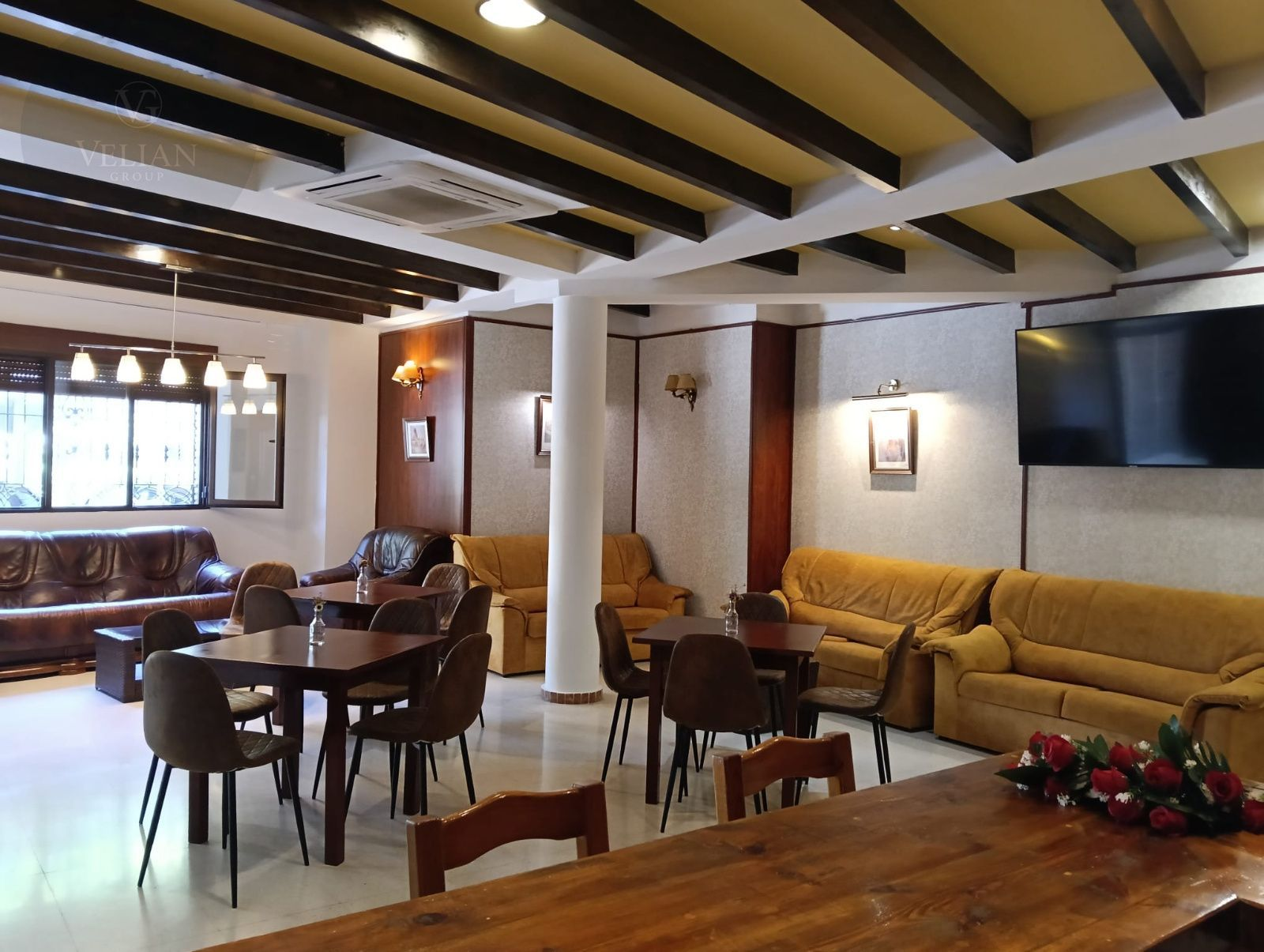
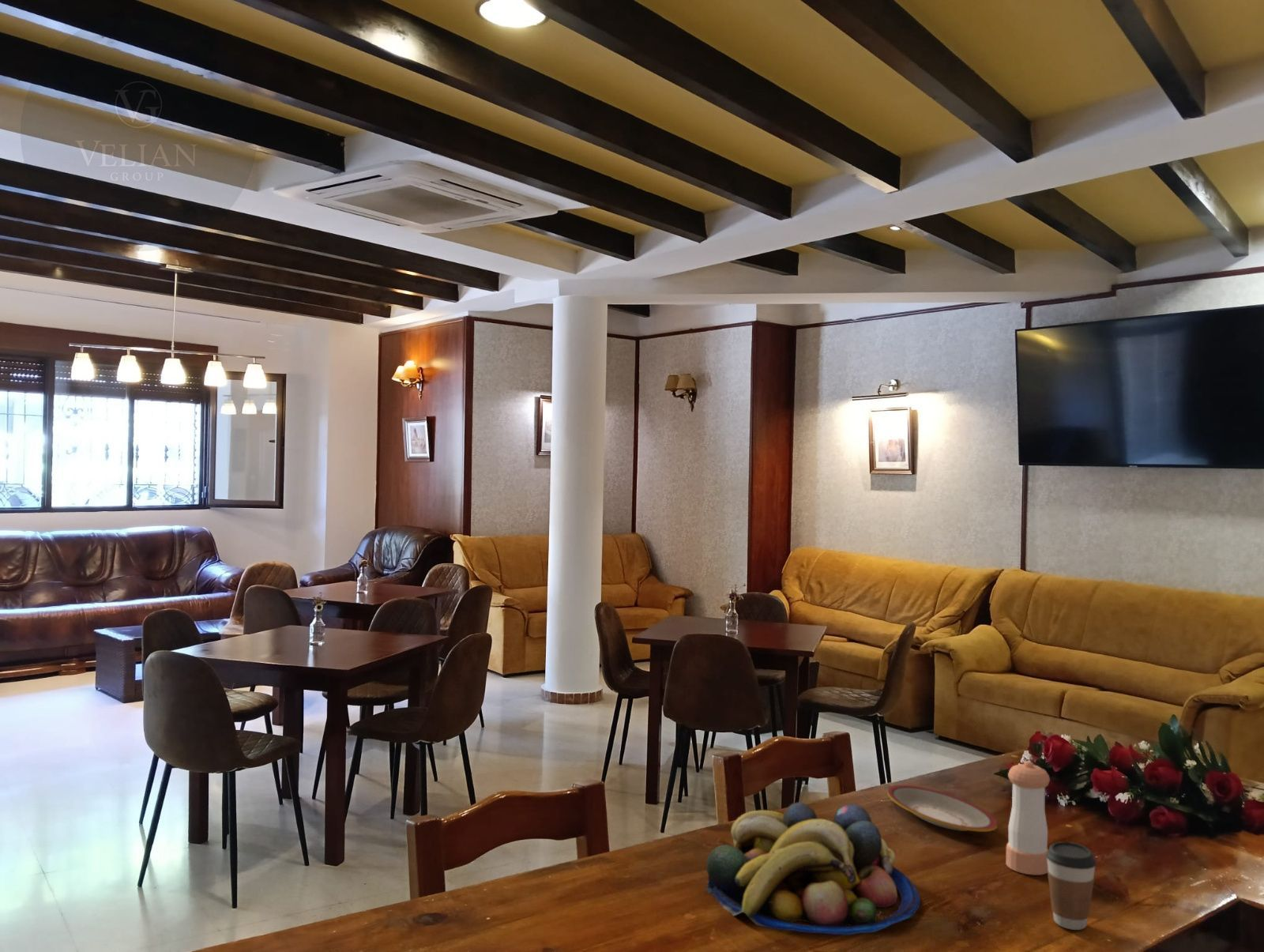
+ pepper shaker (1028, 814)
+ fruit bowl (813, 851)
+ plate (939, 811)
+ coffee cup (1070, 886)
